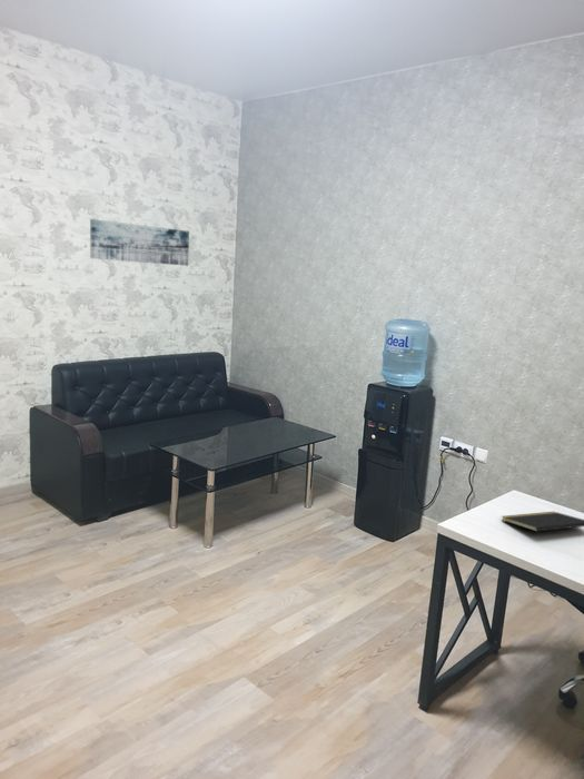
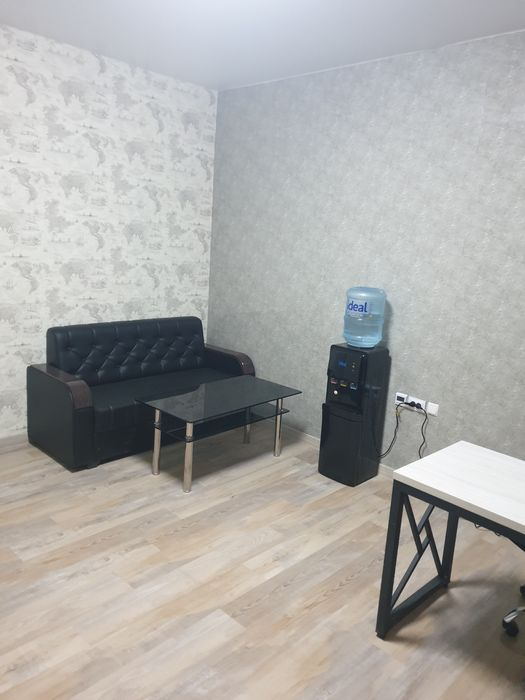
- notepad (545, 521)
- wall art (142, 244)
